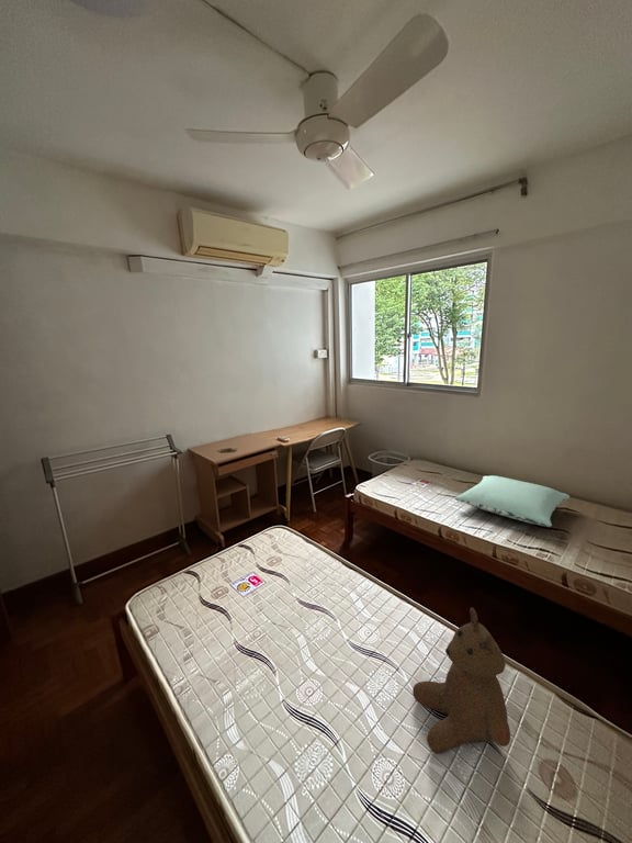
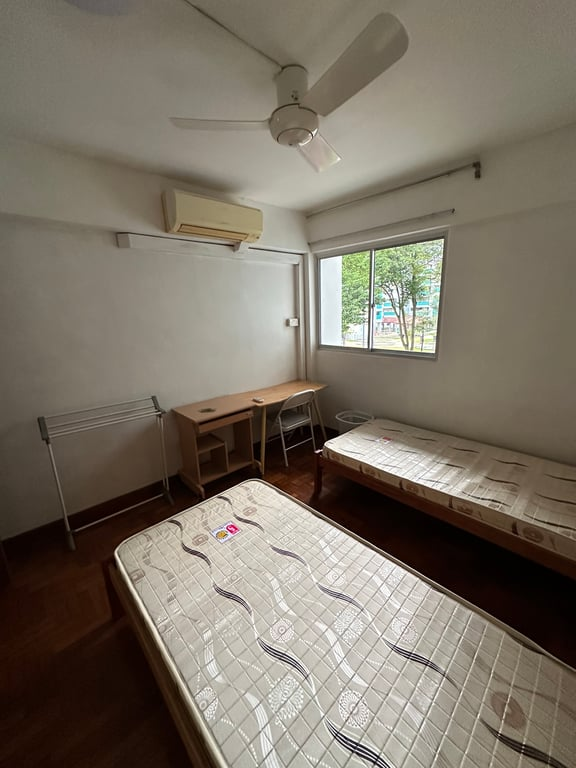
- teddy bear (460, 674)
- pillow (511, 497)
